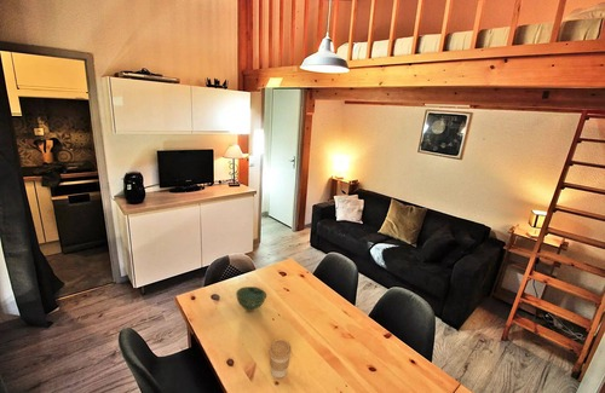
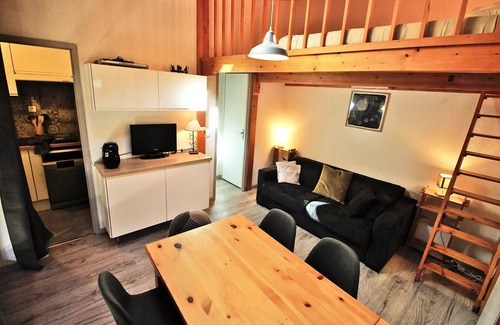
- bowl (250, 300)
- coffee cup (280, 358)
